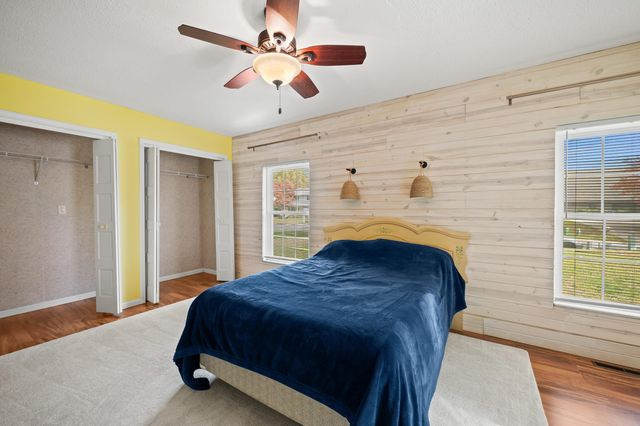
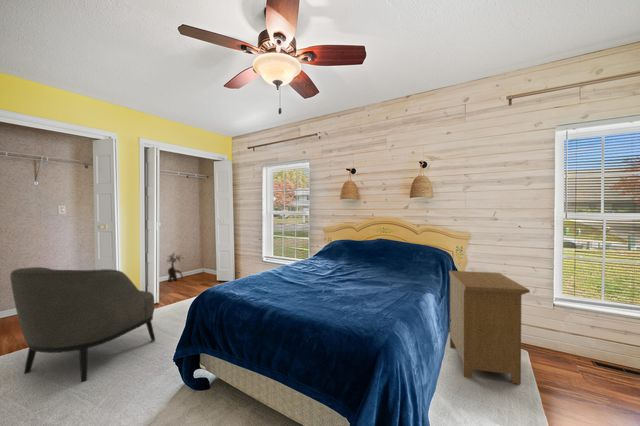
+ nightstand (483, 321)
+ armchair (87, 309)
+ decorative plant (173, 266)
